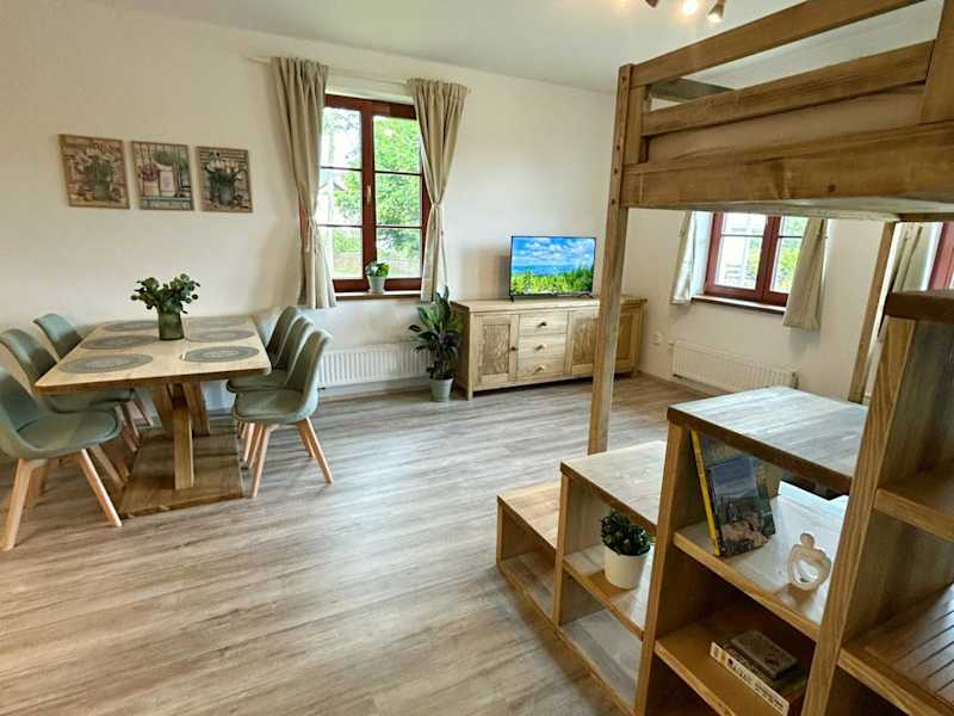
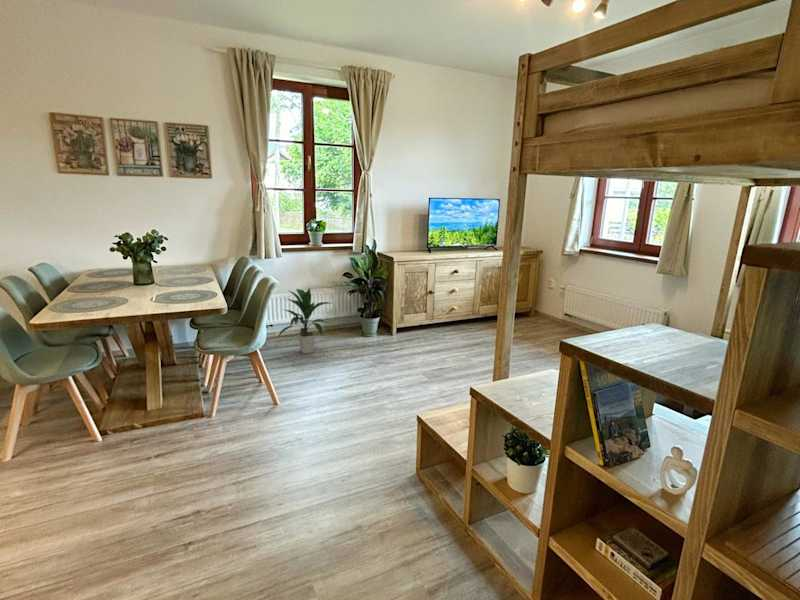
+ indoor plant (303, 319)
